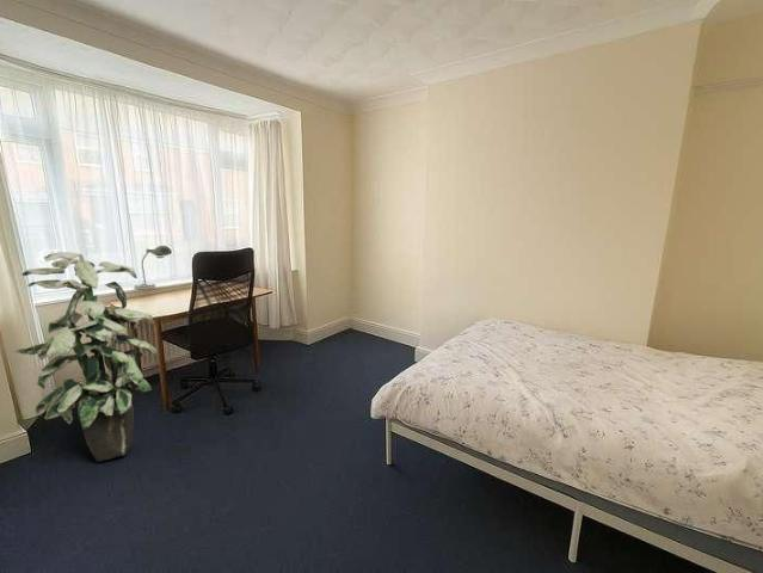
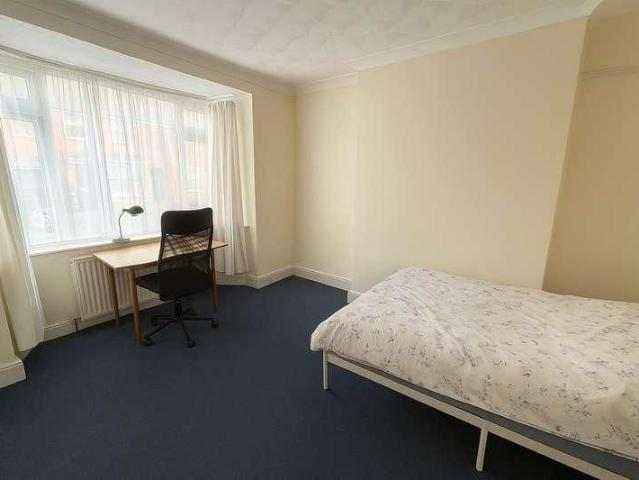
- indoor plant (92, 356)
